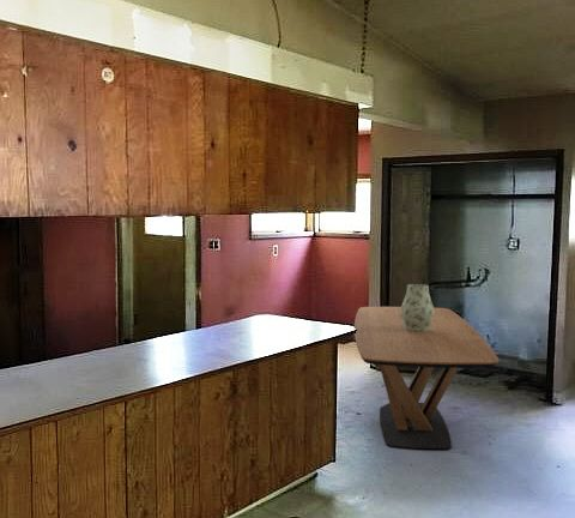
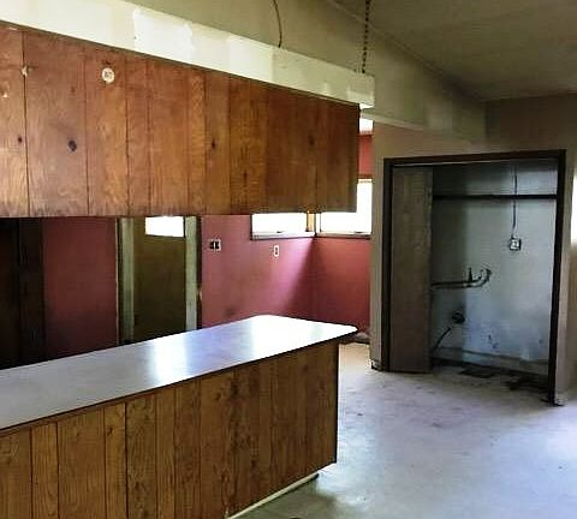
- vase (417, 307)
- dining table (413, 377)
